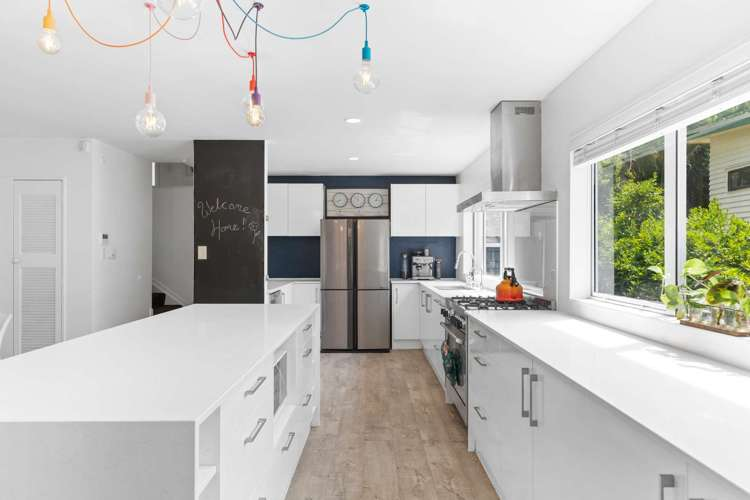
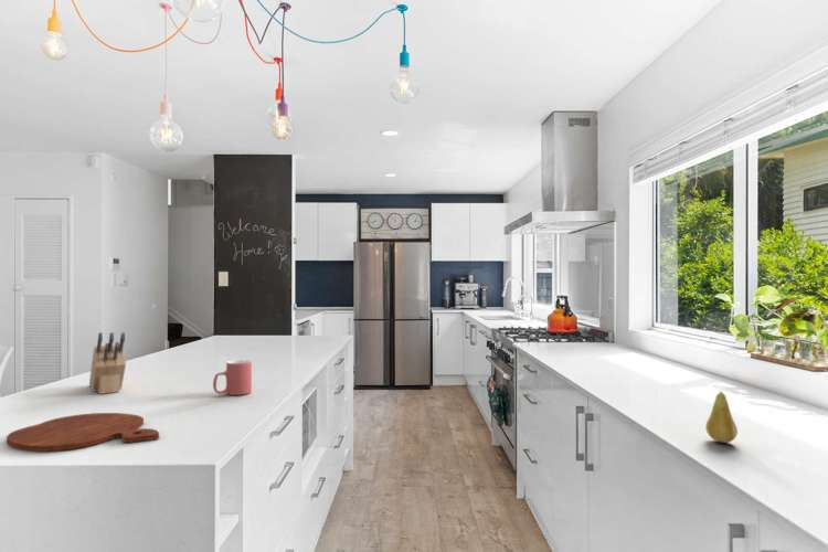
+ mug (232, 378)
+ knife block (107, 359)
+ cutting board (95, 431)
+ fruit (721, 417)
